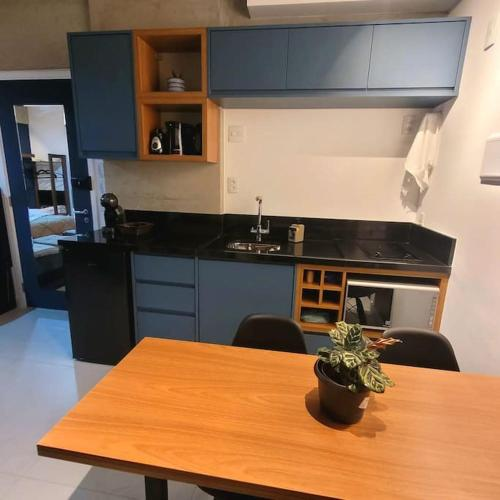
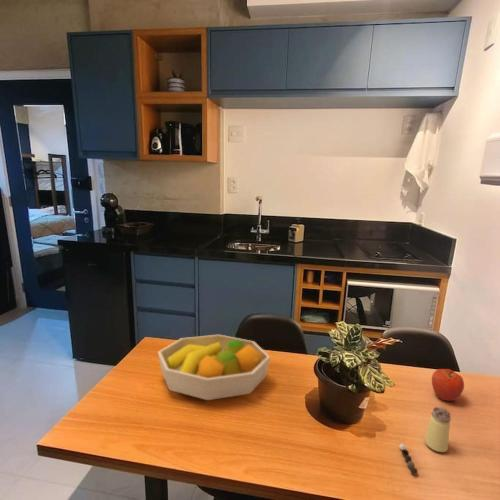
+ fruit bowl (213, 361)
+ apple (447, 383)
+ saltshaker (438, 428)
+ pepper shaker (408, 458)
